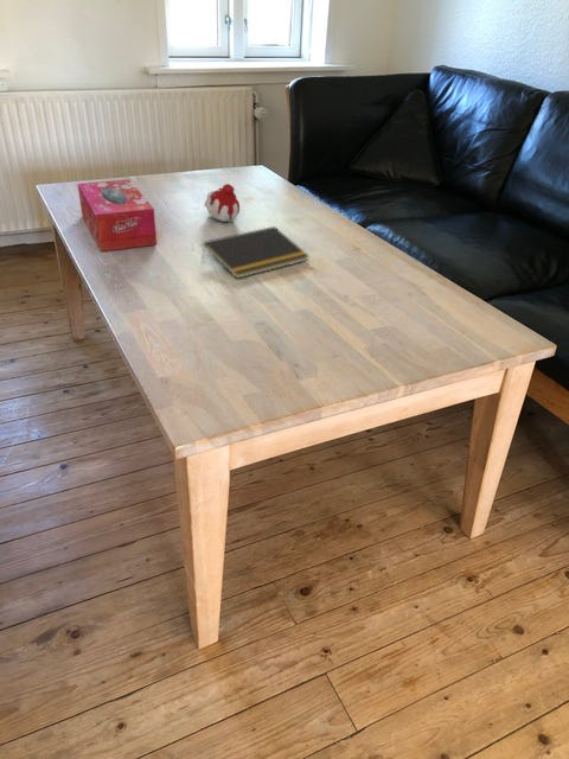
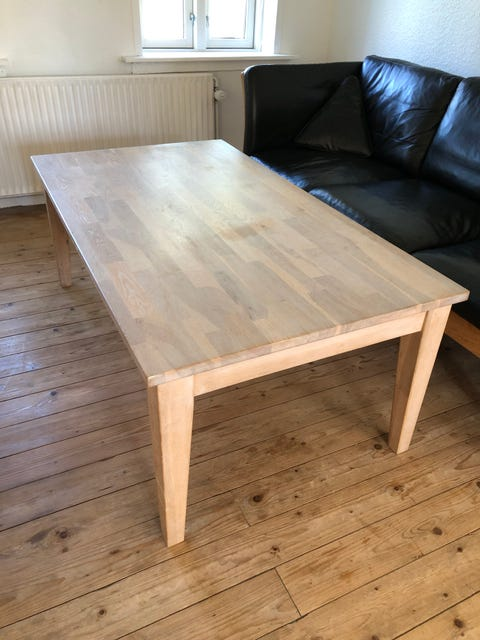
- tissue box (115, 212)
- candle (222, 199)
- notepad (256, 250)
